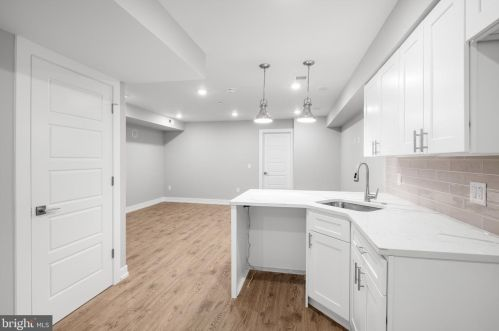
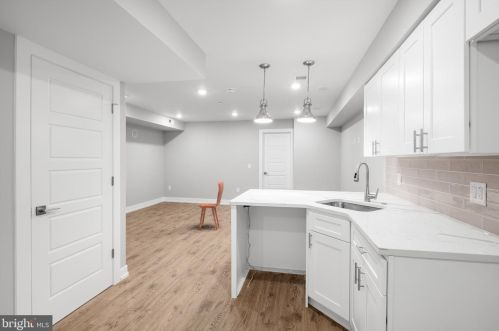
+ dining chair (211, 205)
